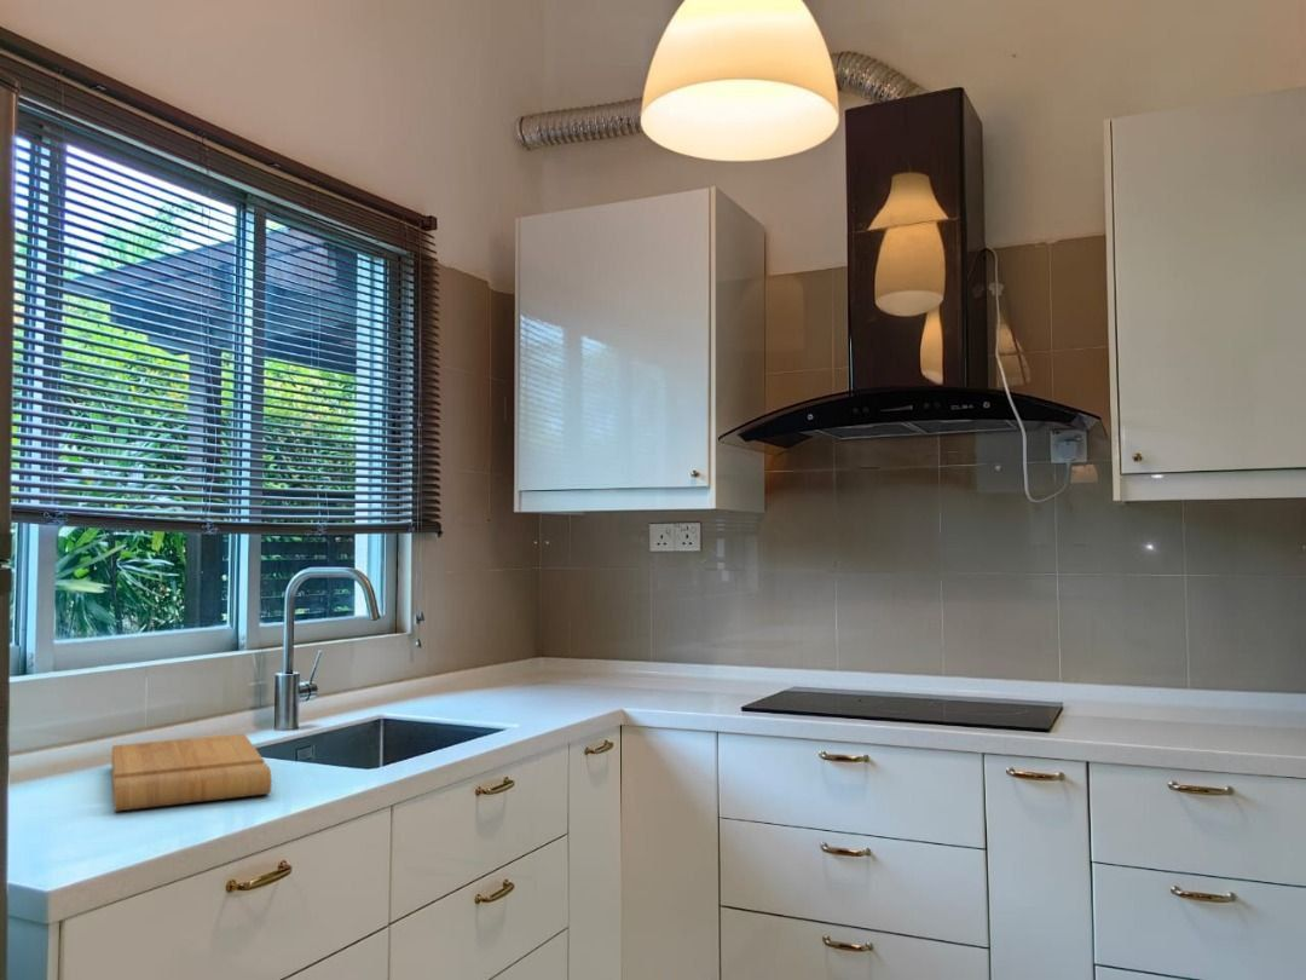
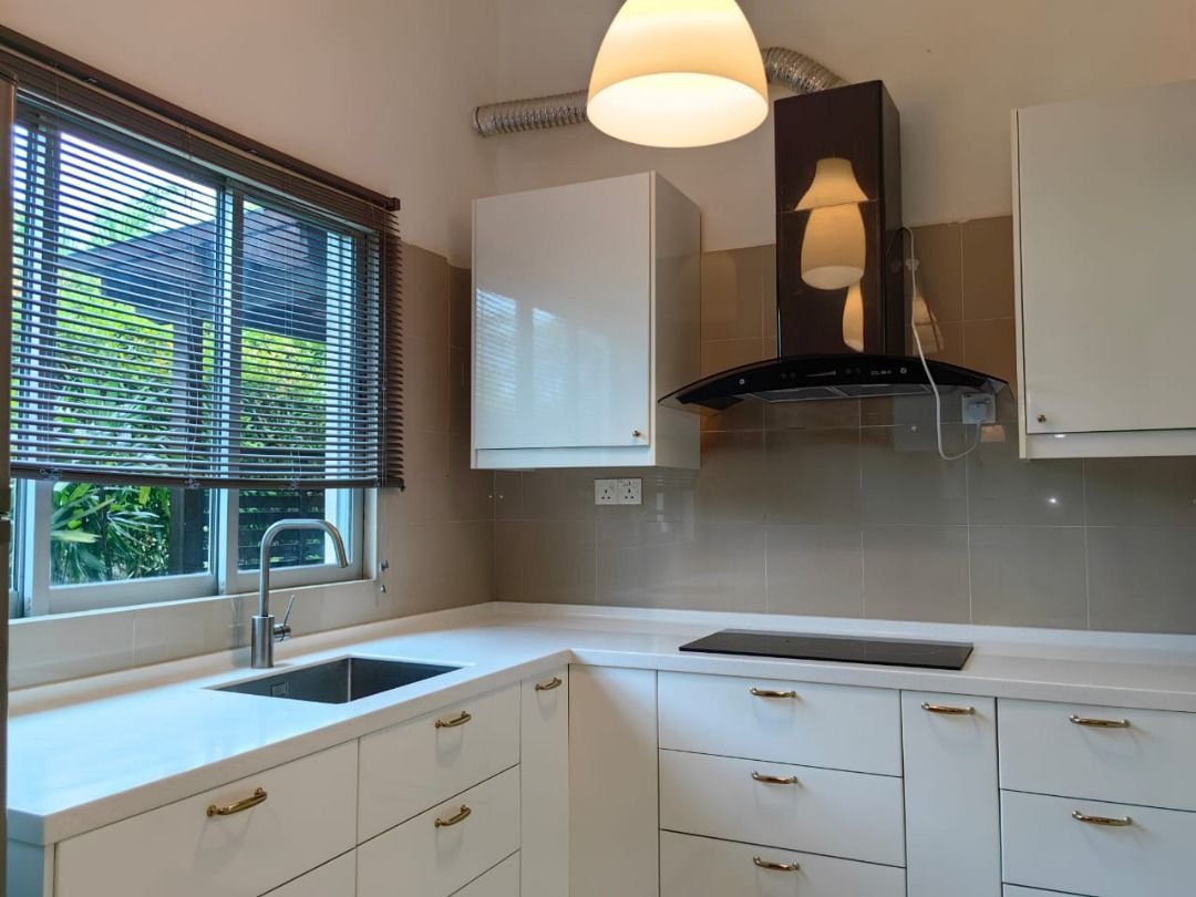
- cutting board (186, 768)
